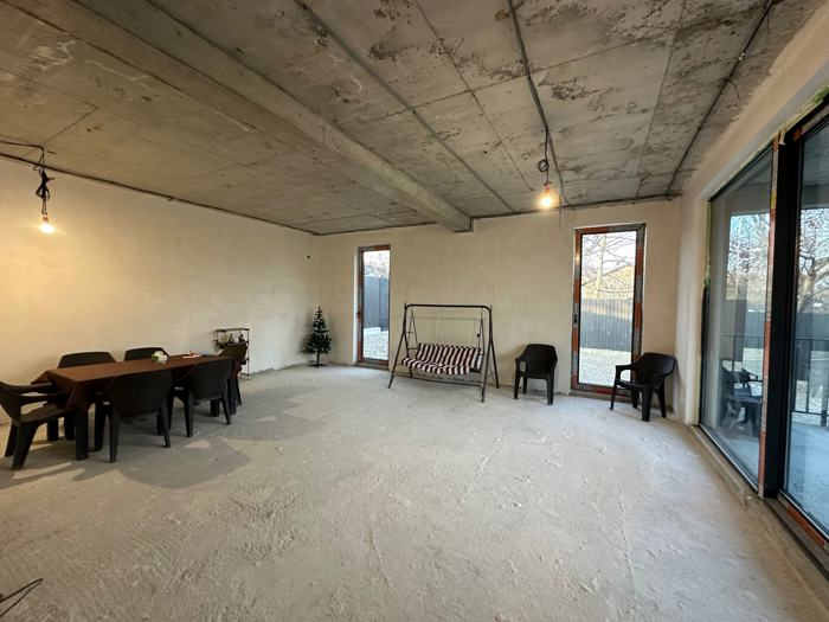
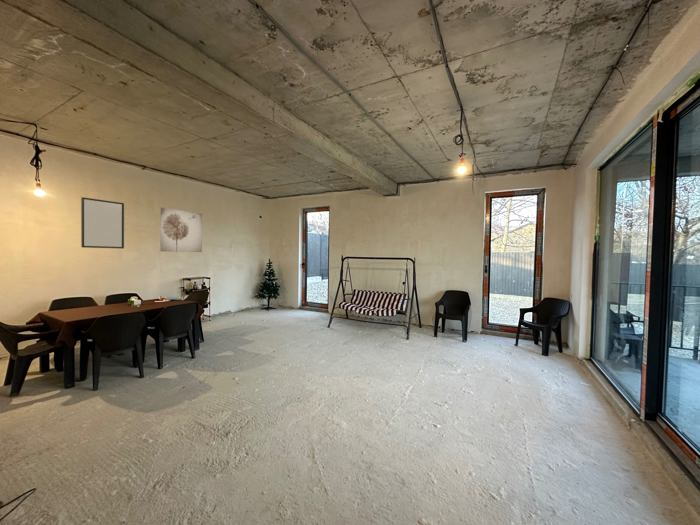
+ wall art (182, 231)
+ home mirror (103, 224)
